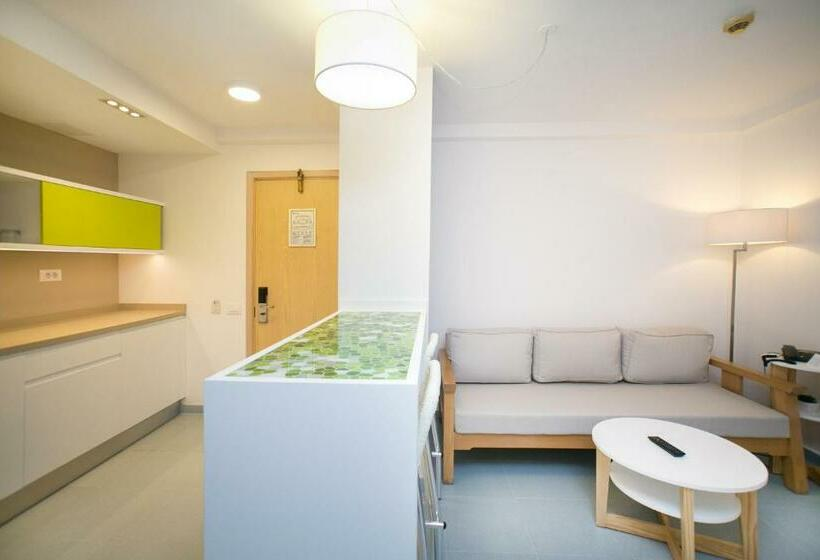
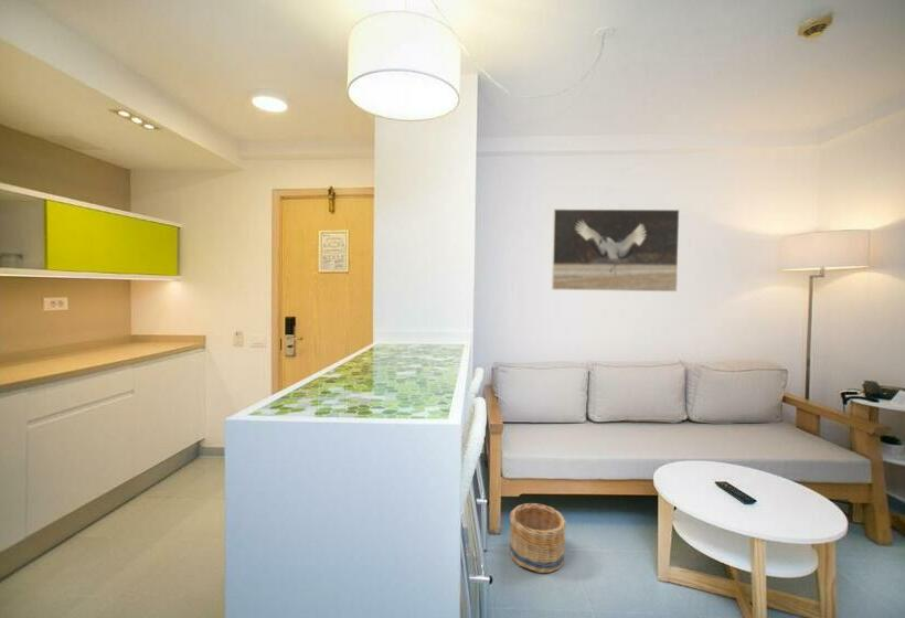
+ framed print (614, 249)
+ basket (536, 535)
